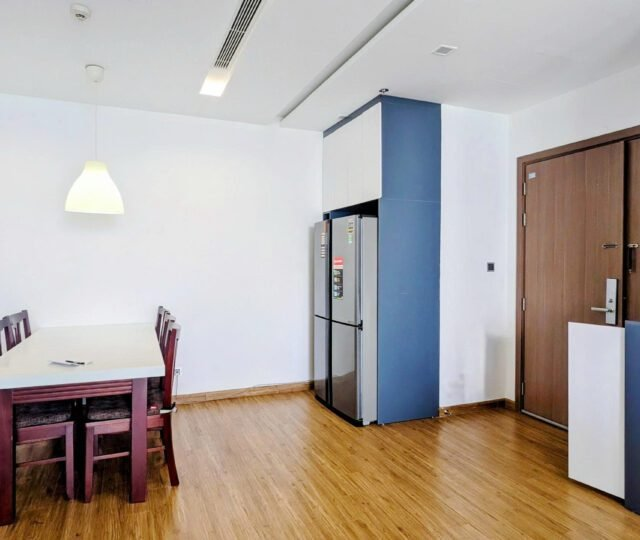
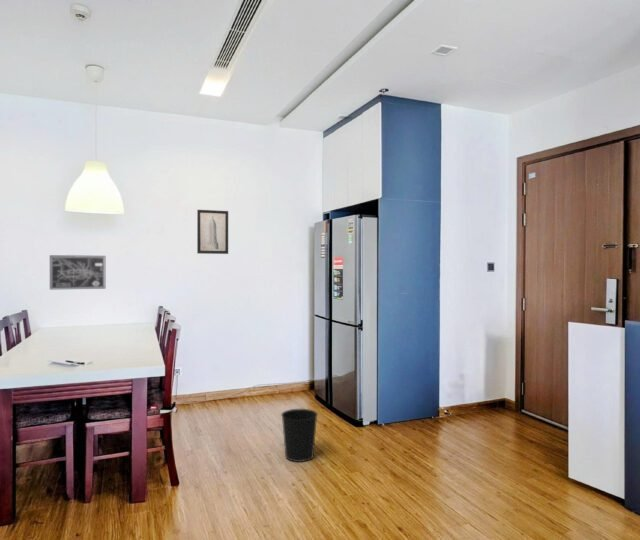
+ wall art (78, 272)
+ wall art (213, 232)
+ wastebasket (299, 435)
